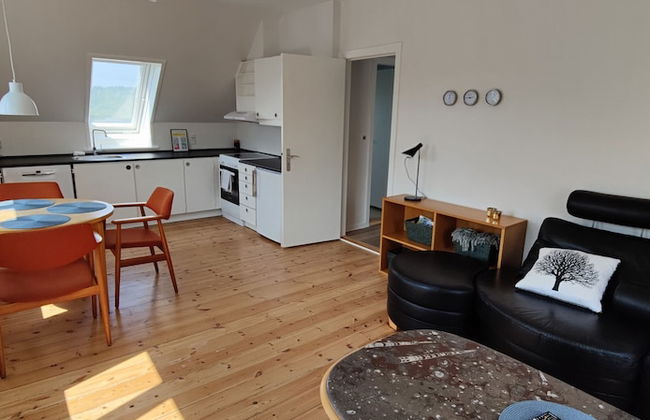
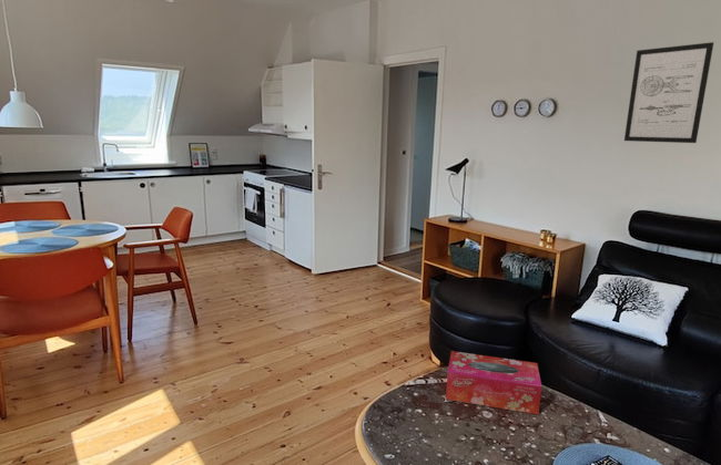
+ wall art (666, 95)
+ tissue box (491, 381)
